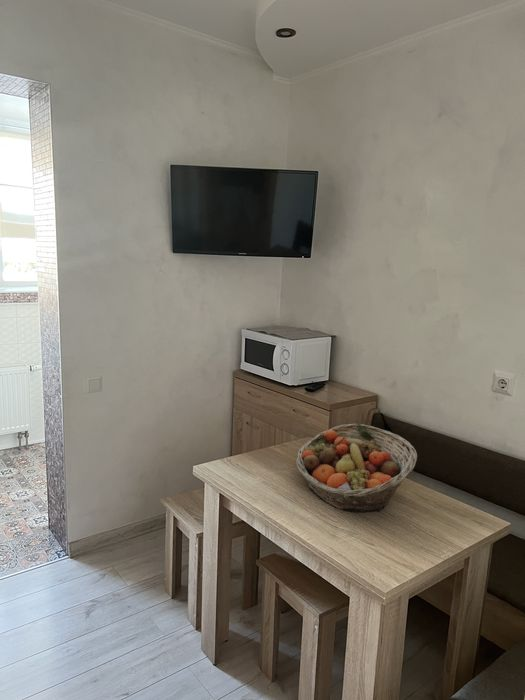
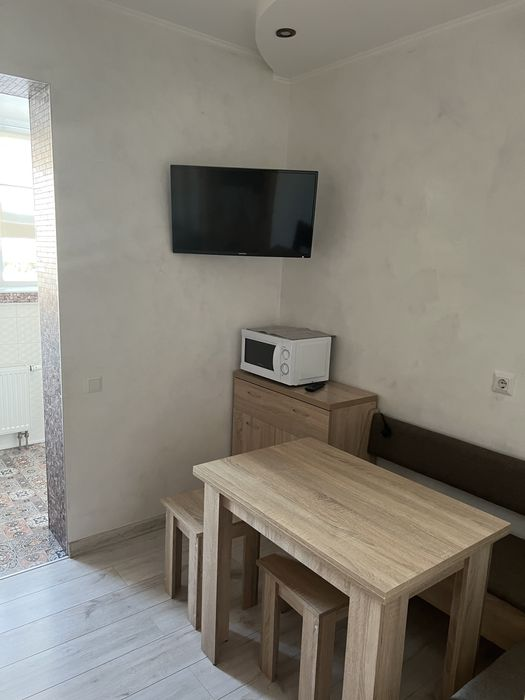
- fruit basket (353, 465)
